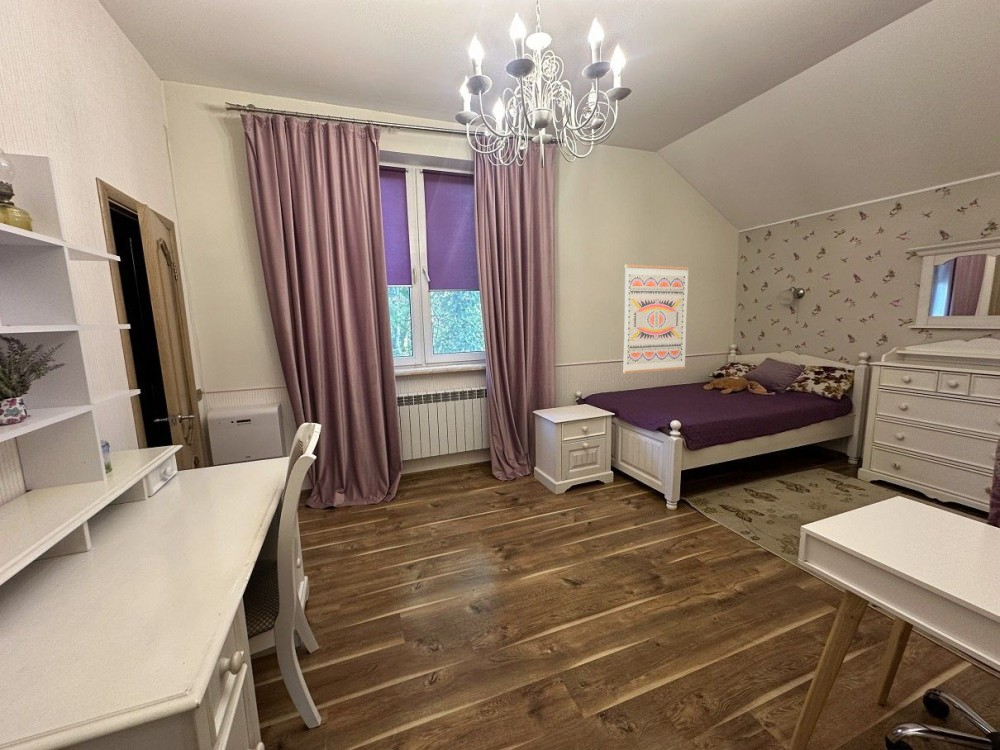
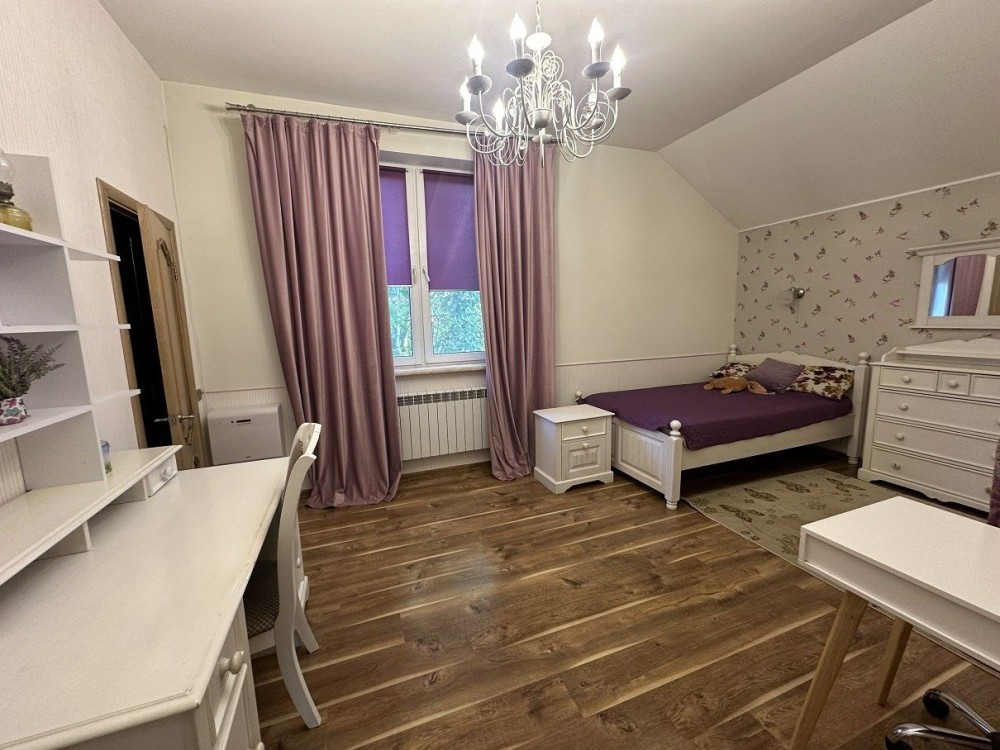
- wall art (656, 319)
